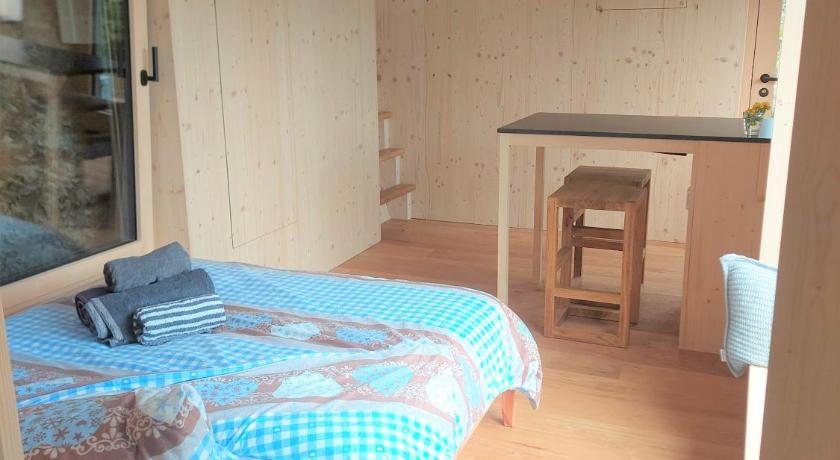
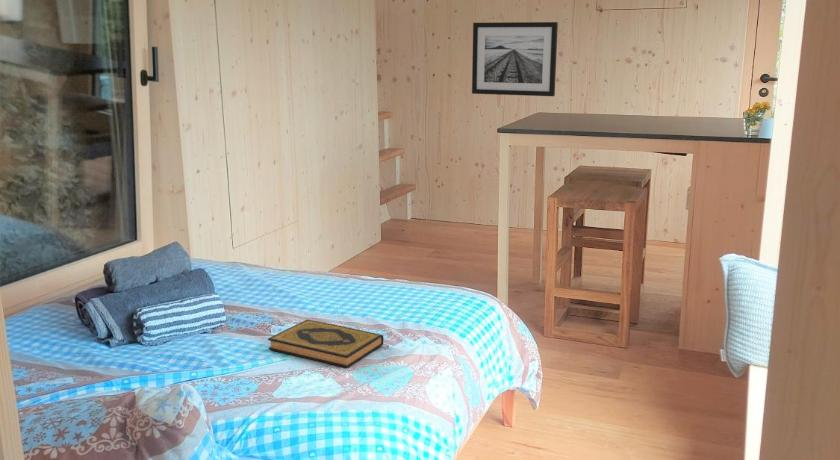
+ wall art (513, 59)
+ hardback book (326, 341)
